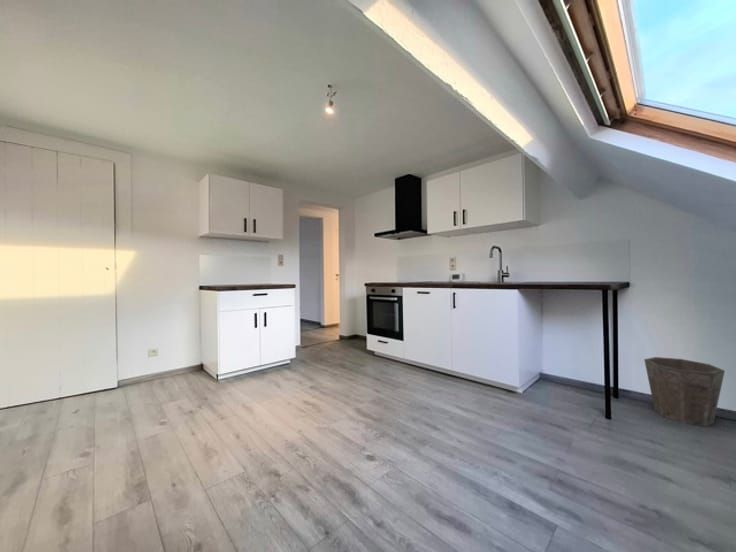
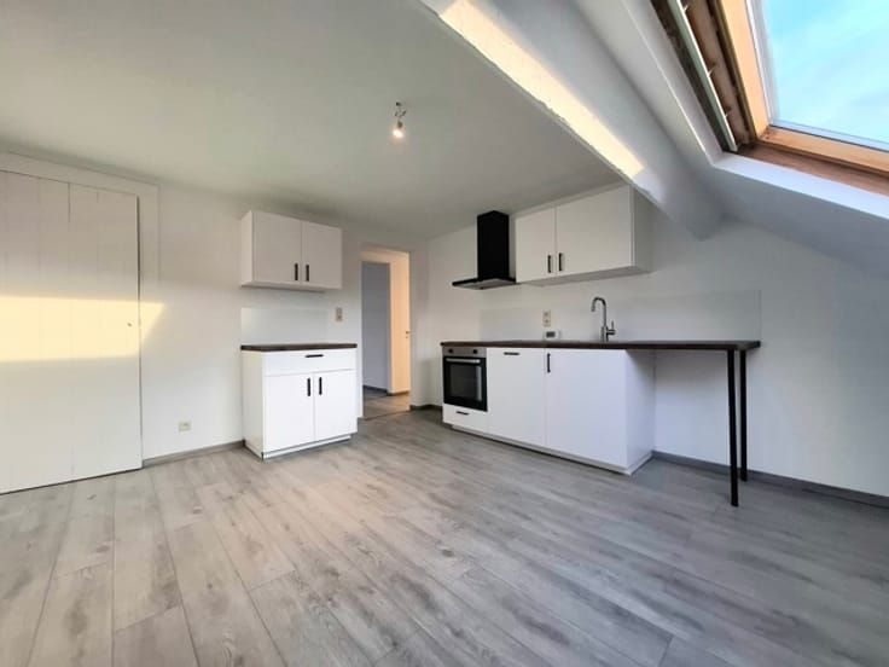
- waste bin (682, 390)
